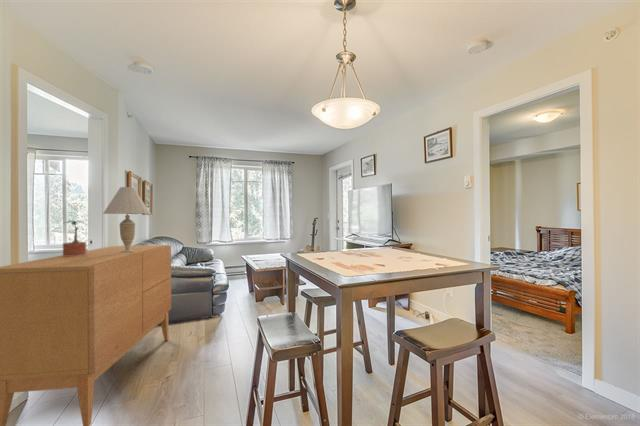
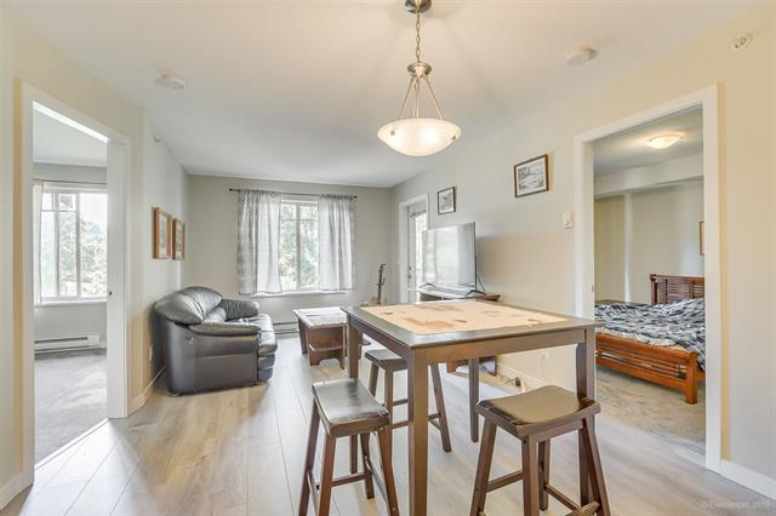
- table lamp (127, 219)
- sideboard (105, 314)
- potted plant (75, 237)
